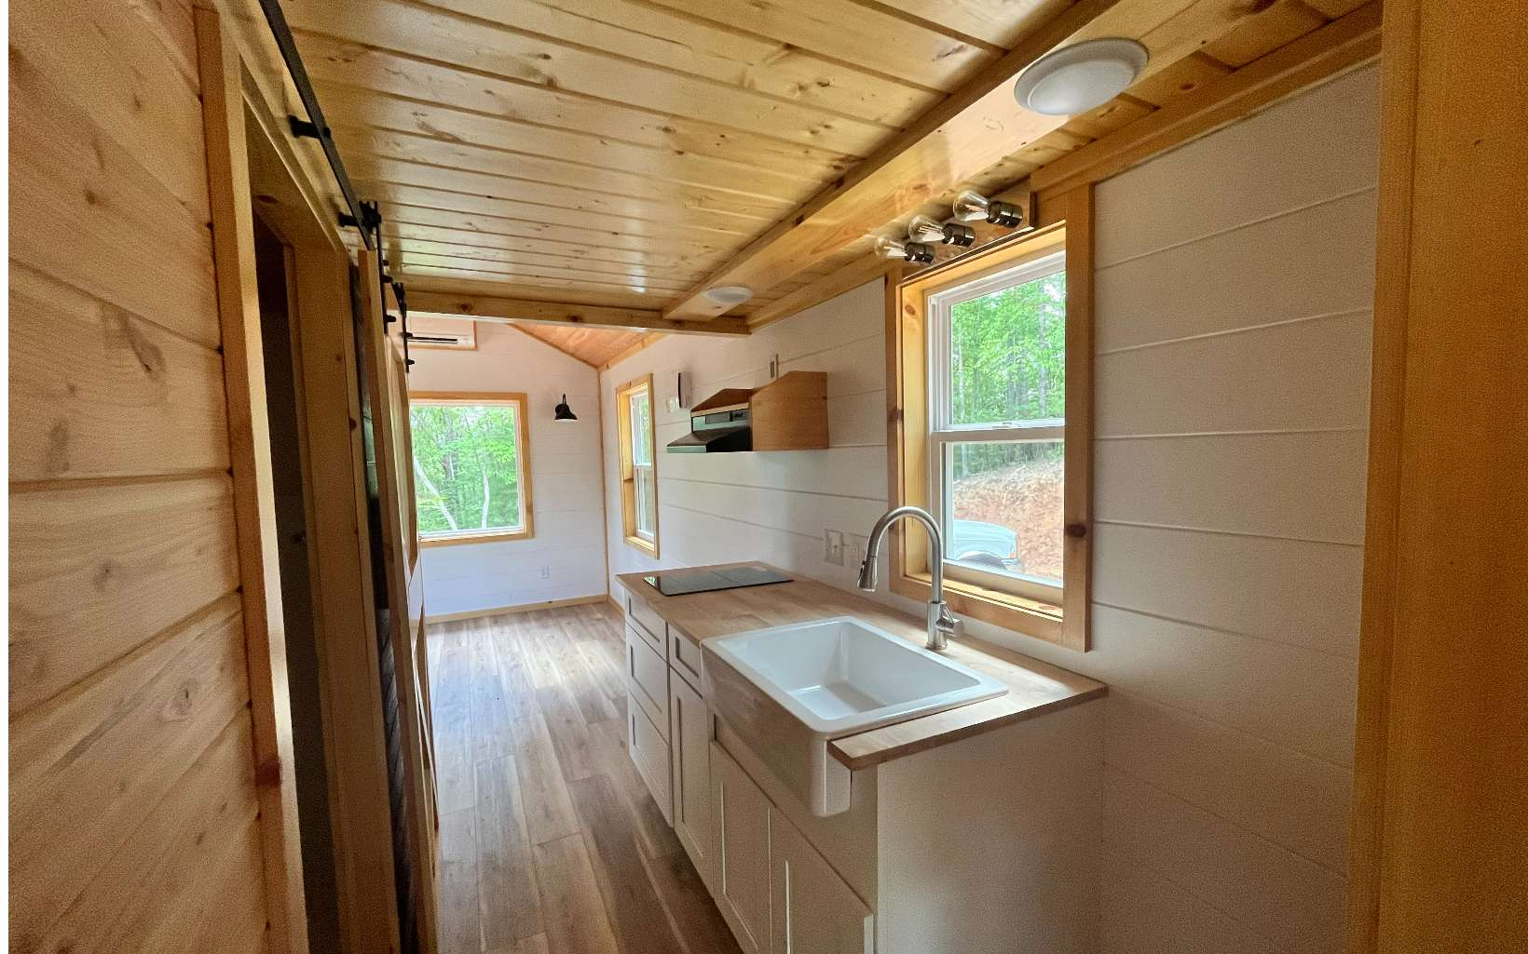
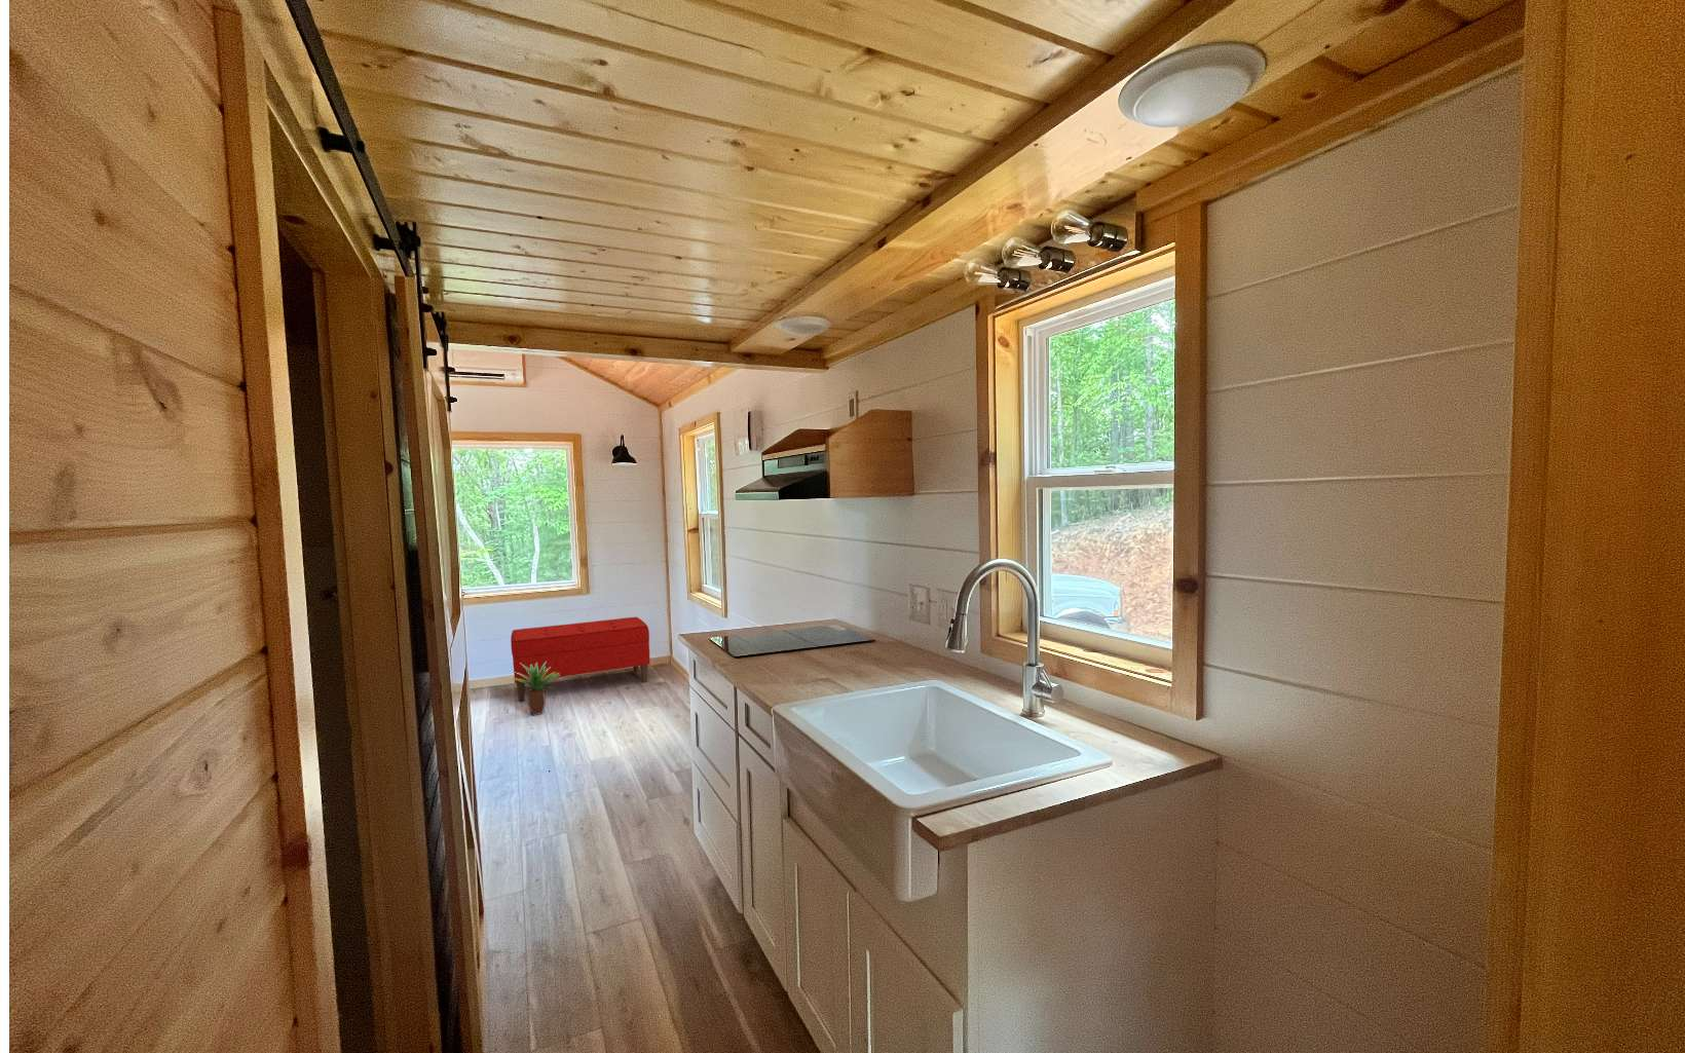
+ bench (581, 655)
+ potted plant (540, 687)
